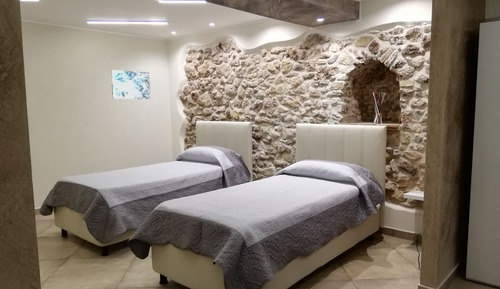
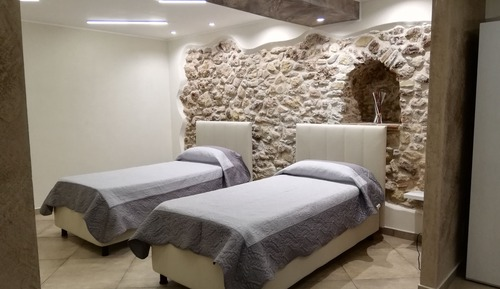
- wall art (131, 85)
